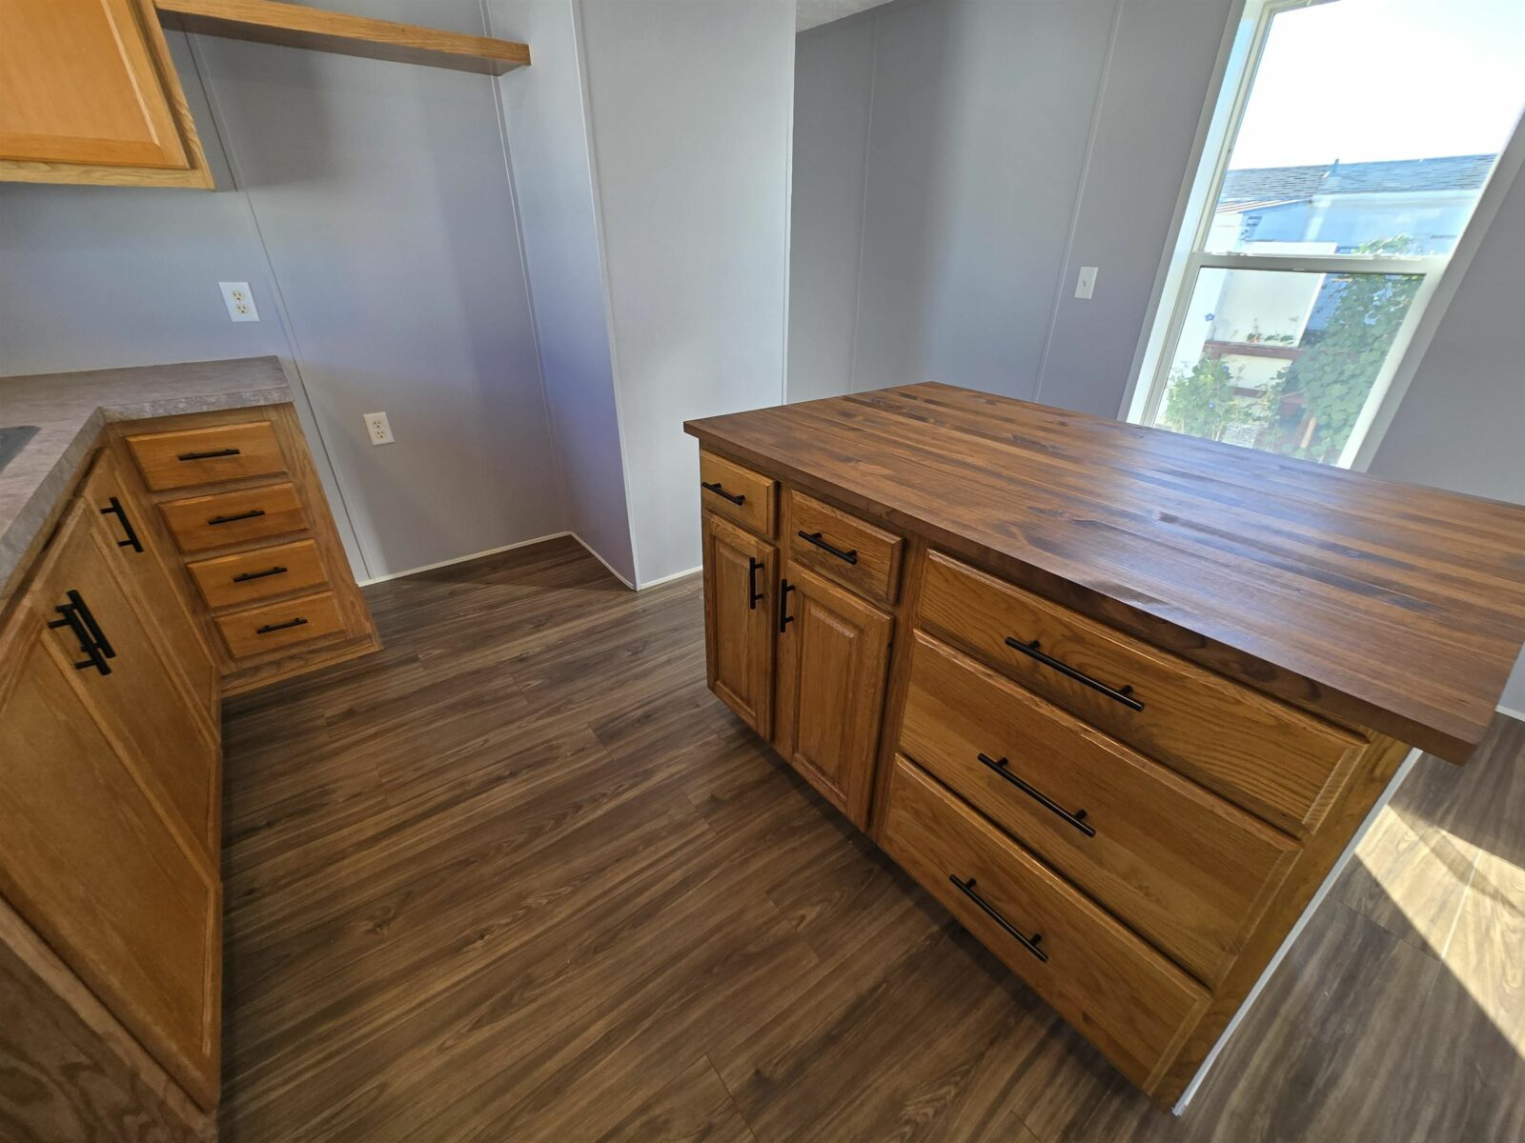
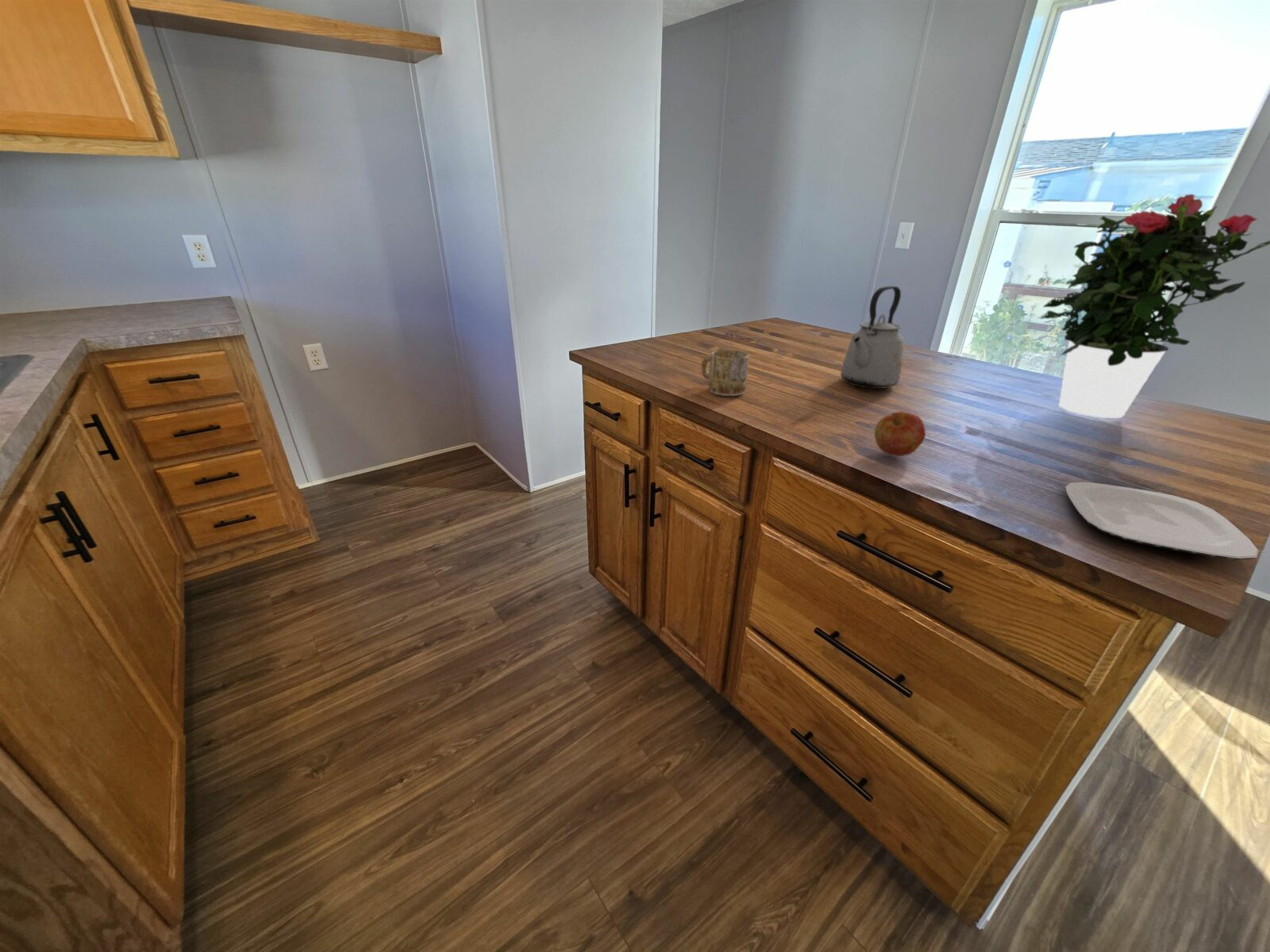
+ plate (1149, 519)
+ potted flower (1131, 313)
+ mug (722, 371)
+ apple (899, 434)
+ kettle (872, 339)
